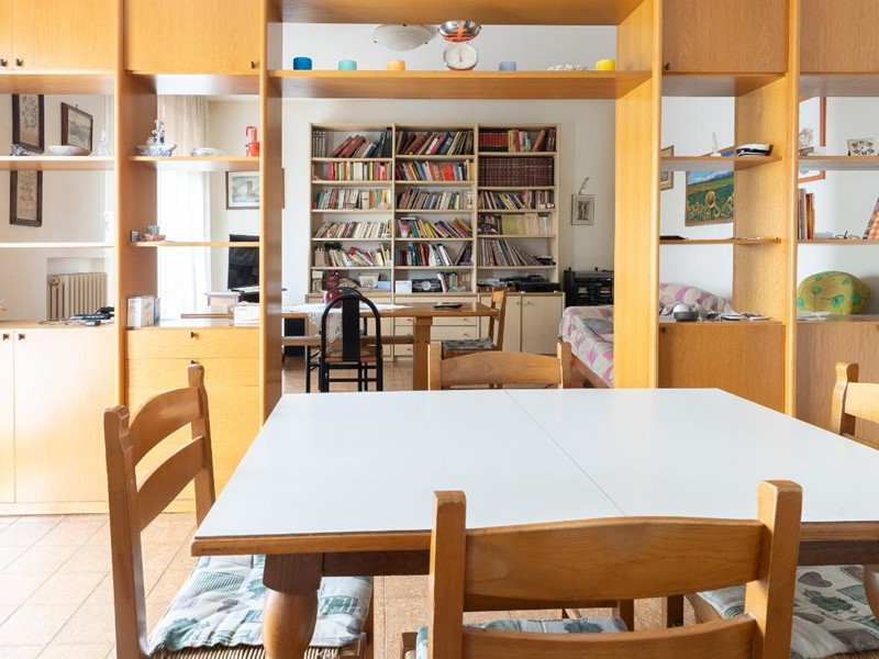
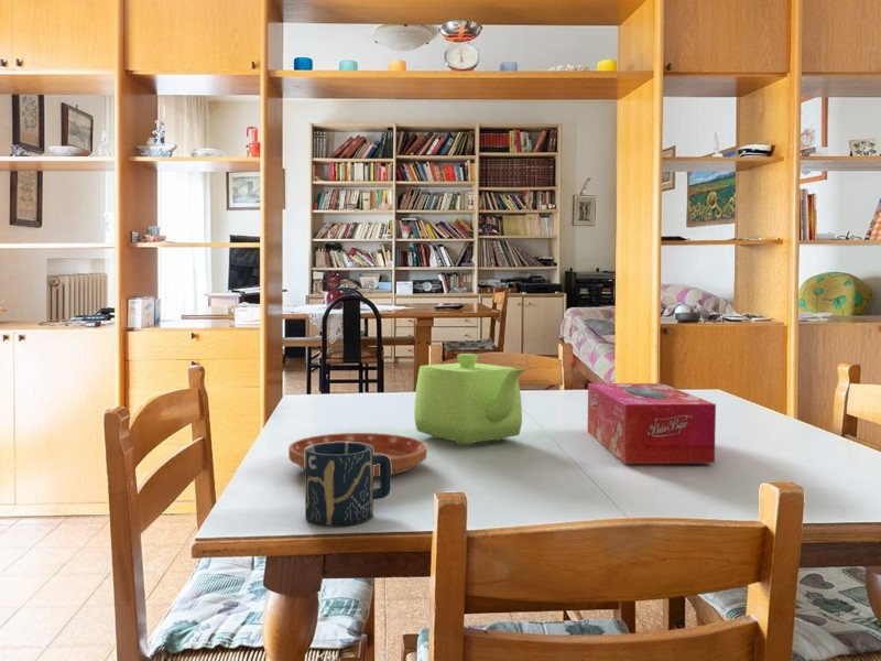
+ tissue box (644, 419)
+ teapot (474, 397)
+ cup (349, 480)
+ saucer (362, 443)
